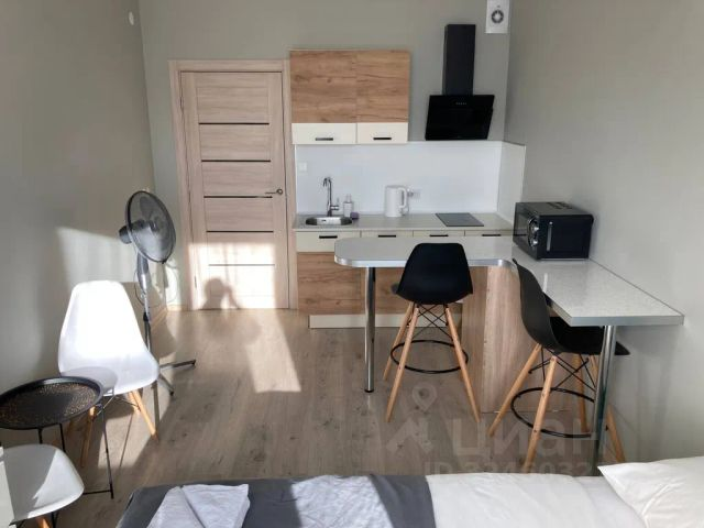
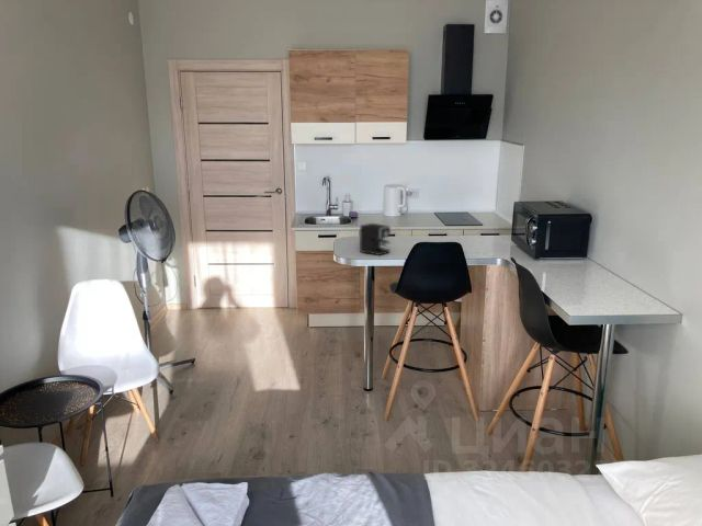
+ coffee maker (382, 236)
